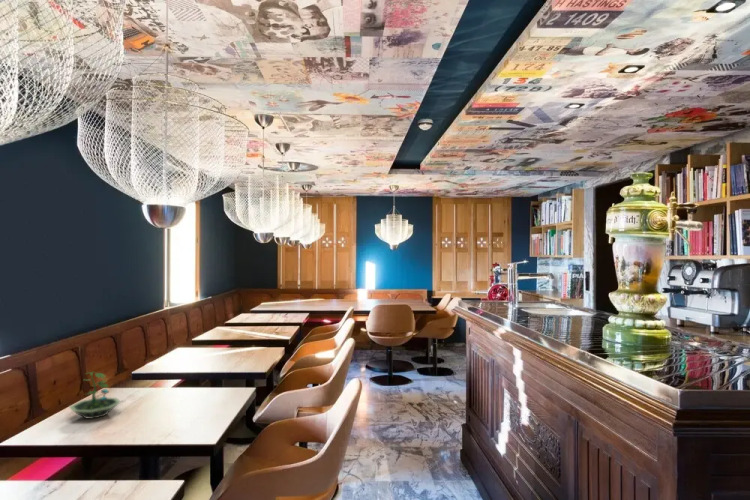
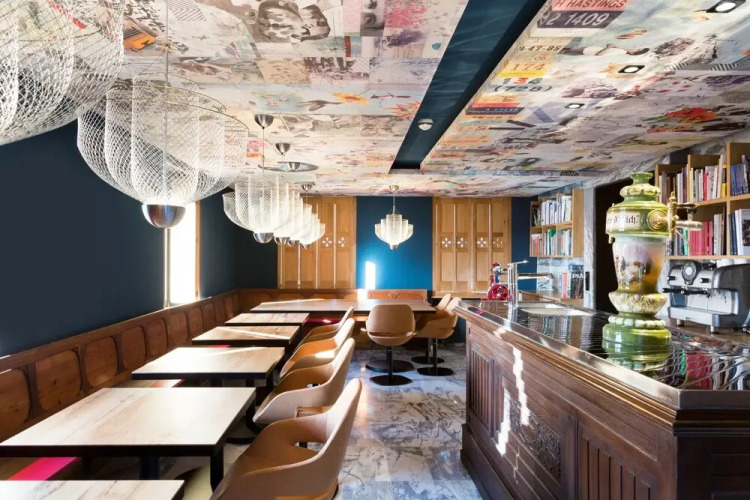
- terrarium (93, 379)
